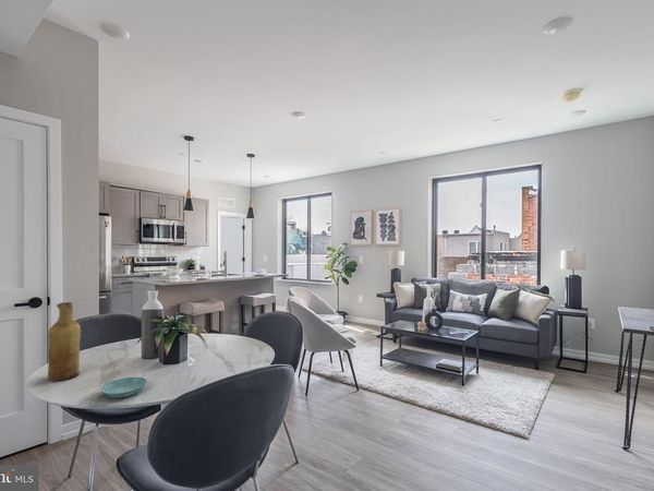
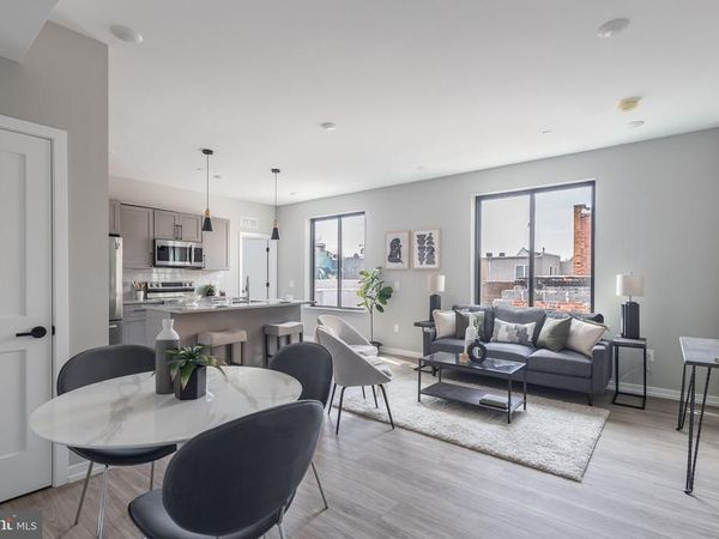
- vase (64, 339)
- saucer (124, 387)
